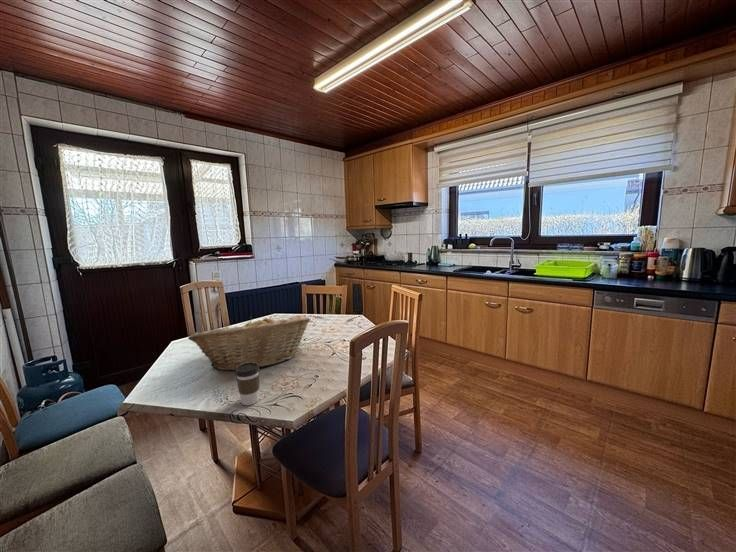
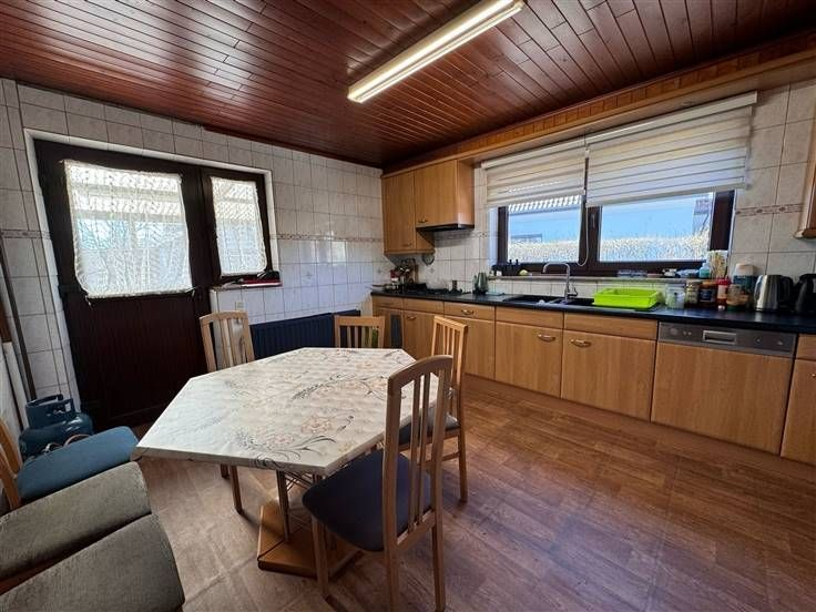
- coffee cup (248, 383)
- fruit basket (254, 336)
